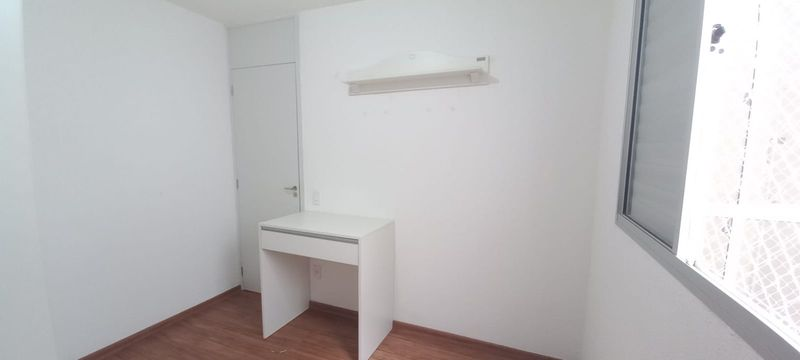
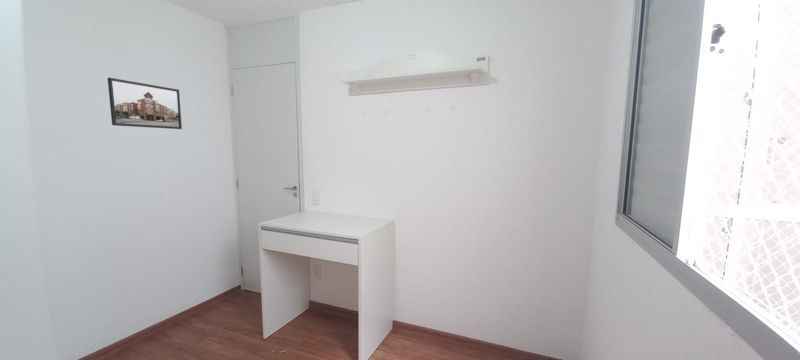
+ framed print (148, 105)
